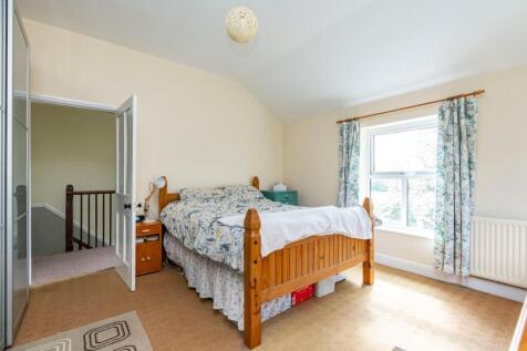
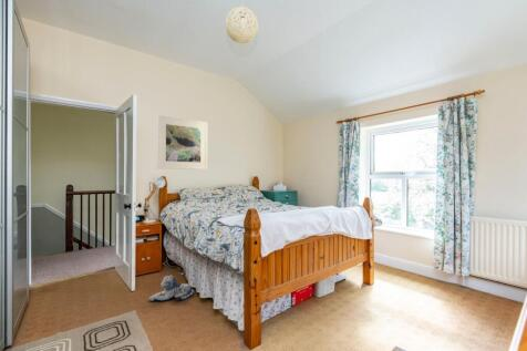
+ plush toy (172, 286)
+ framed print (184, 144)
